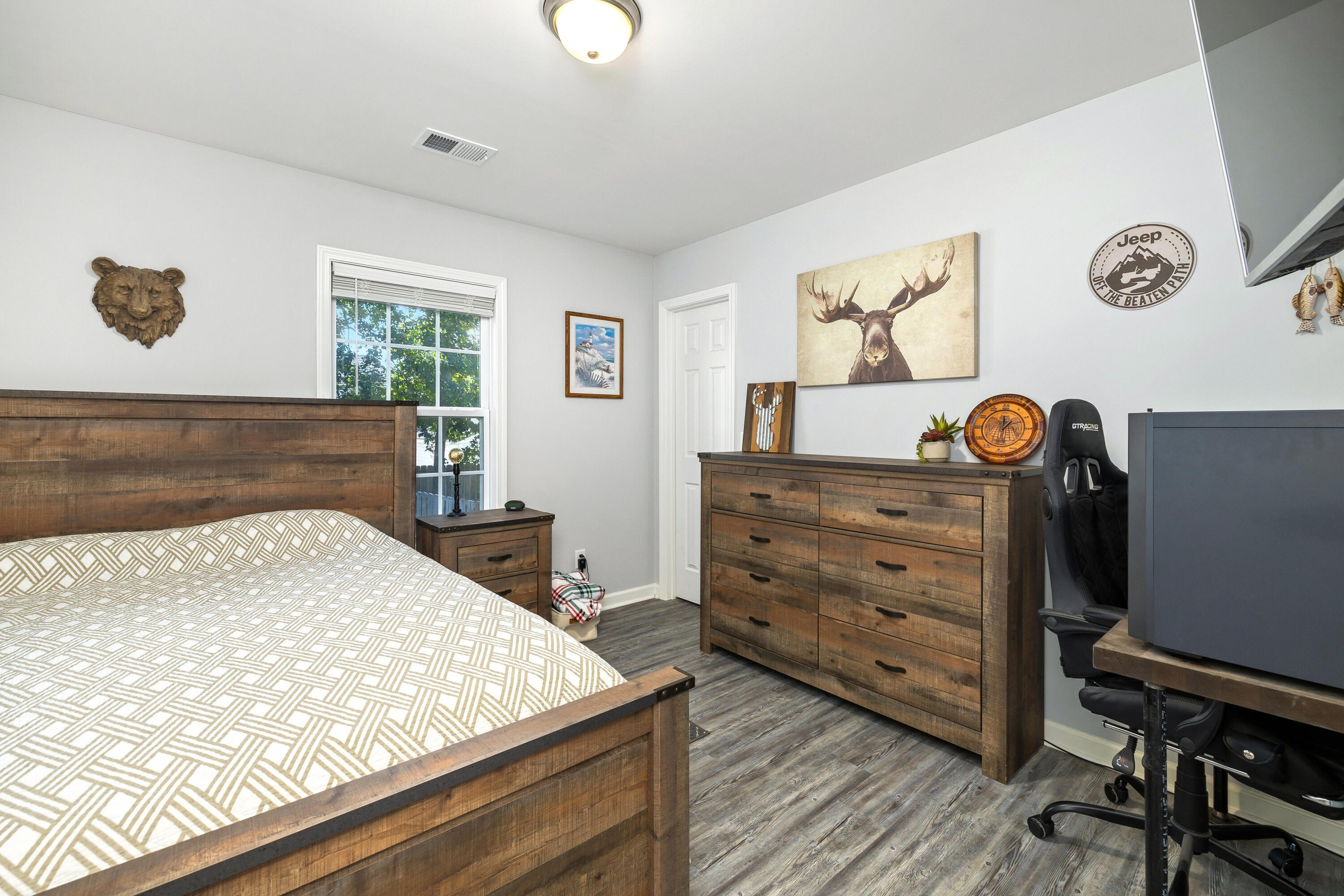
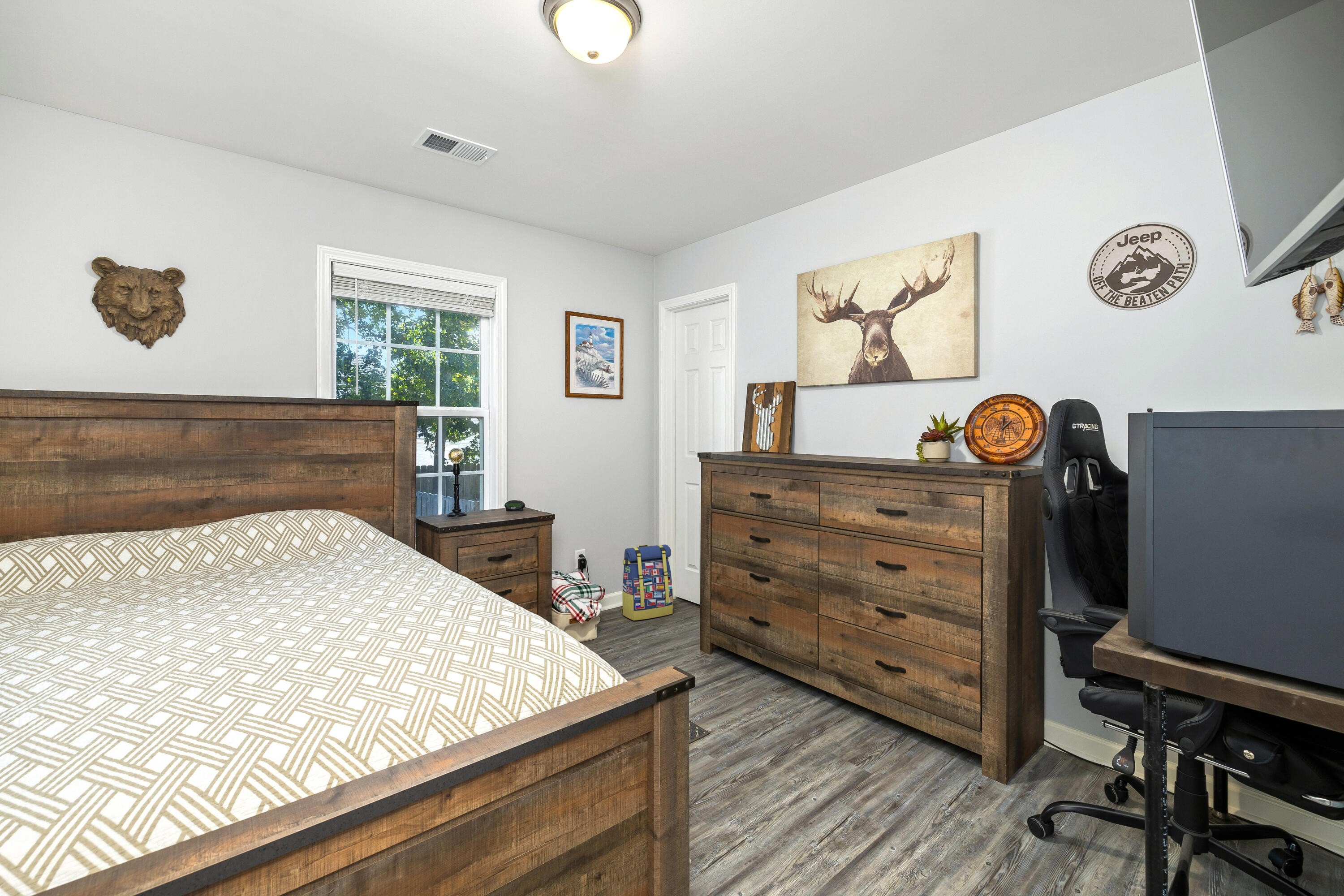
+ backpack (646, 580)
